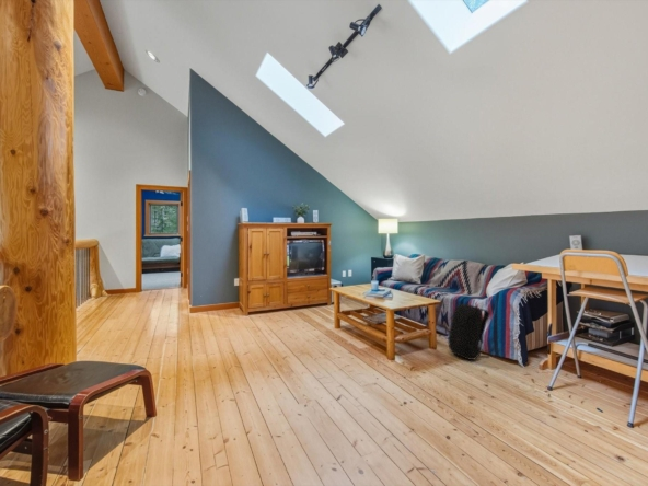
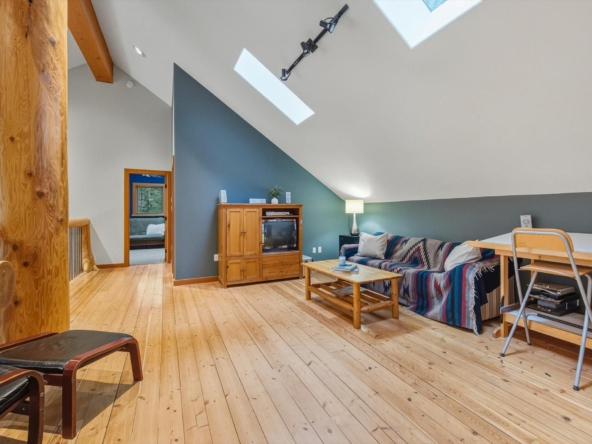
- backpack (467, 331)
